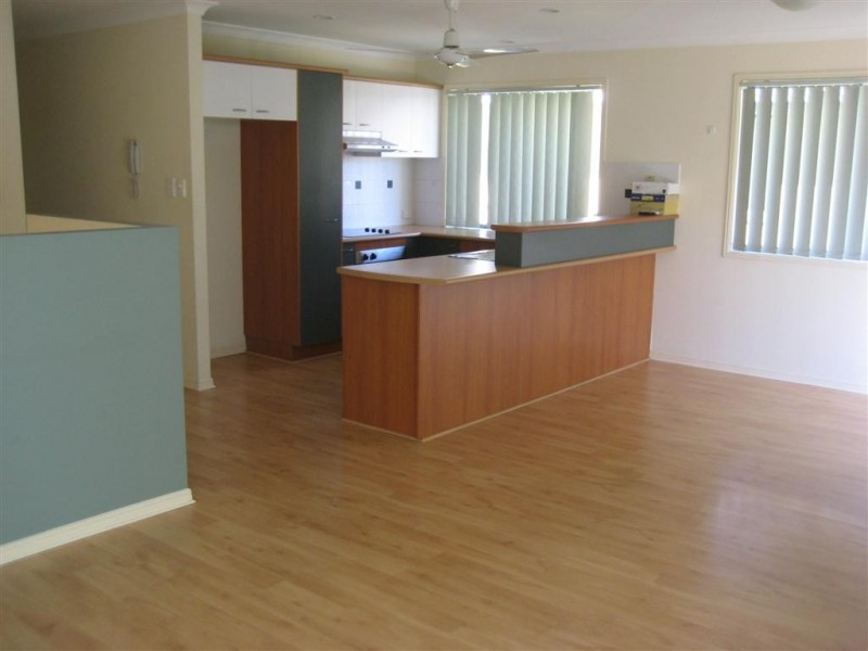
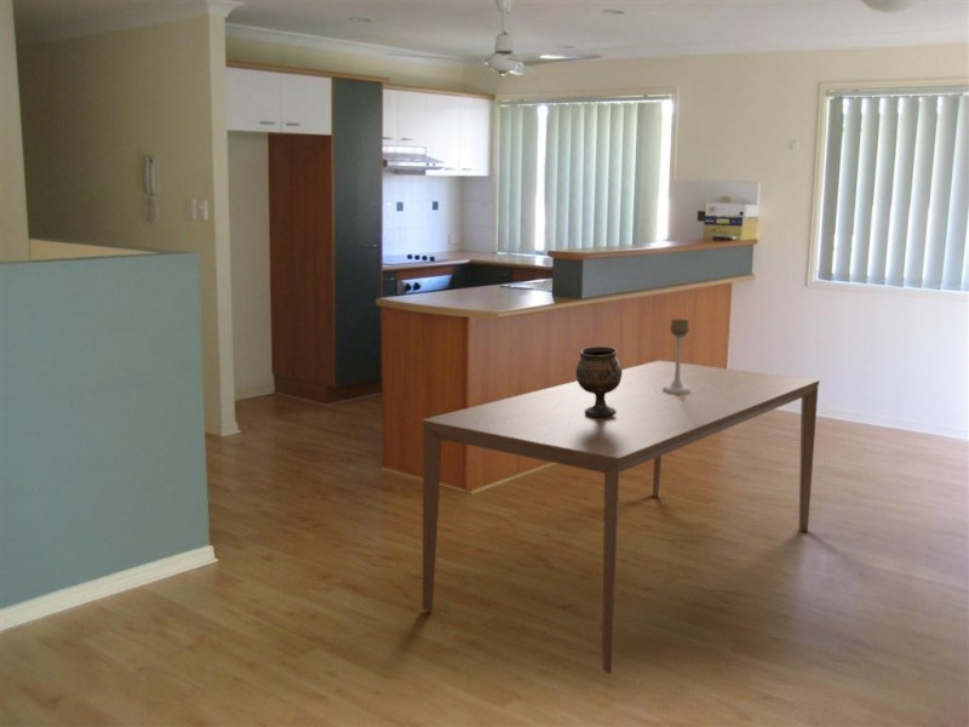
+ goblet (598, 382)
+ candle holder (678, 355)
+ dining table (653, 482)
